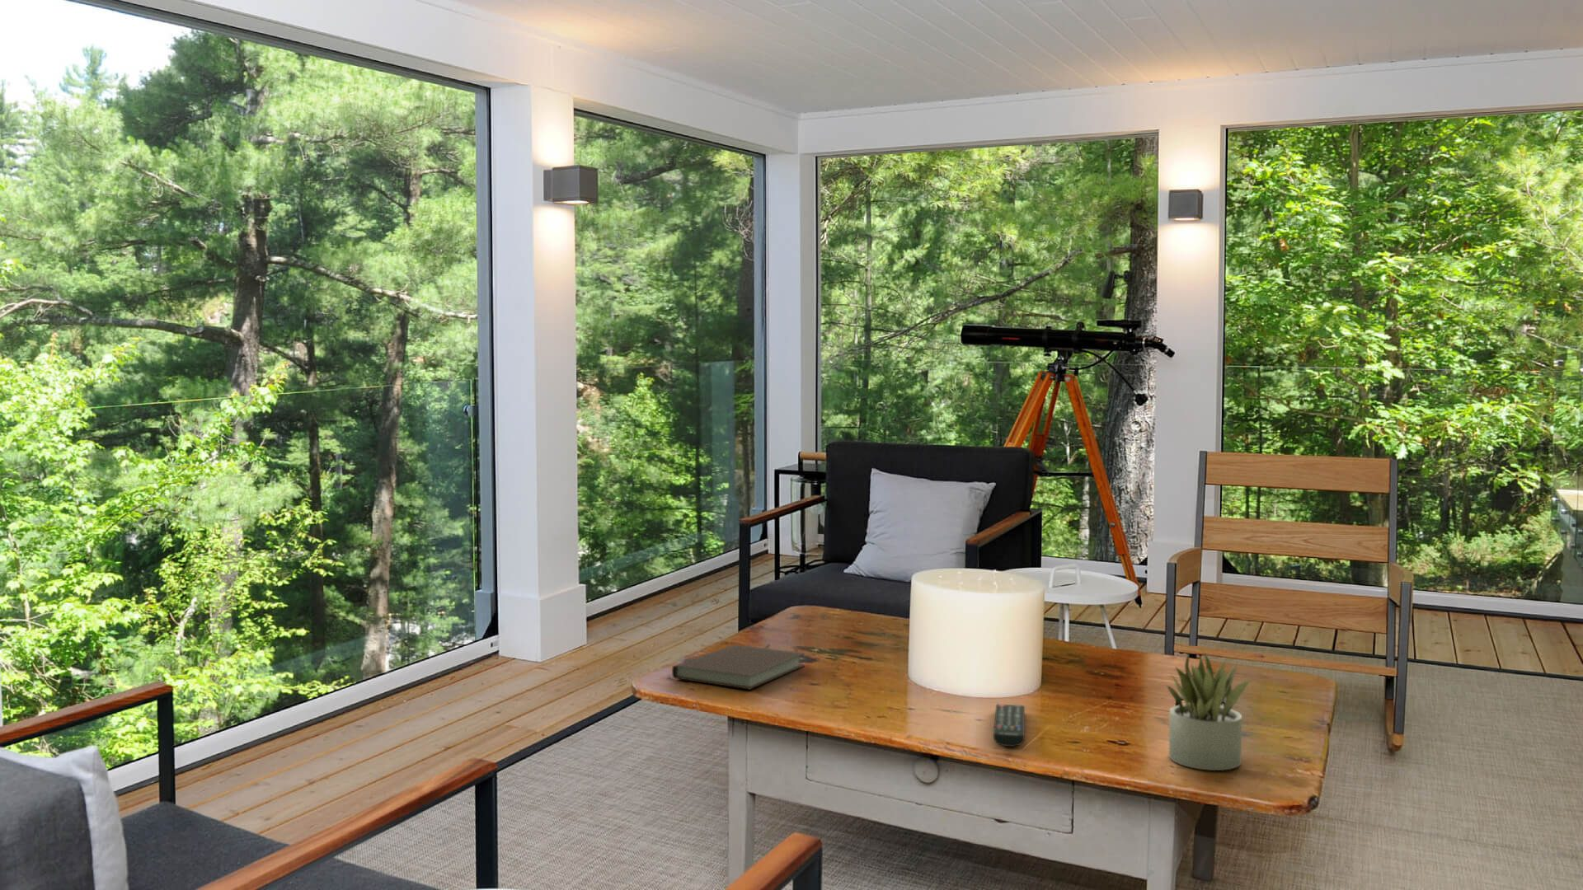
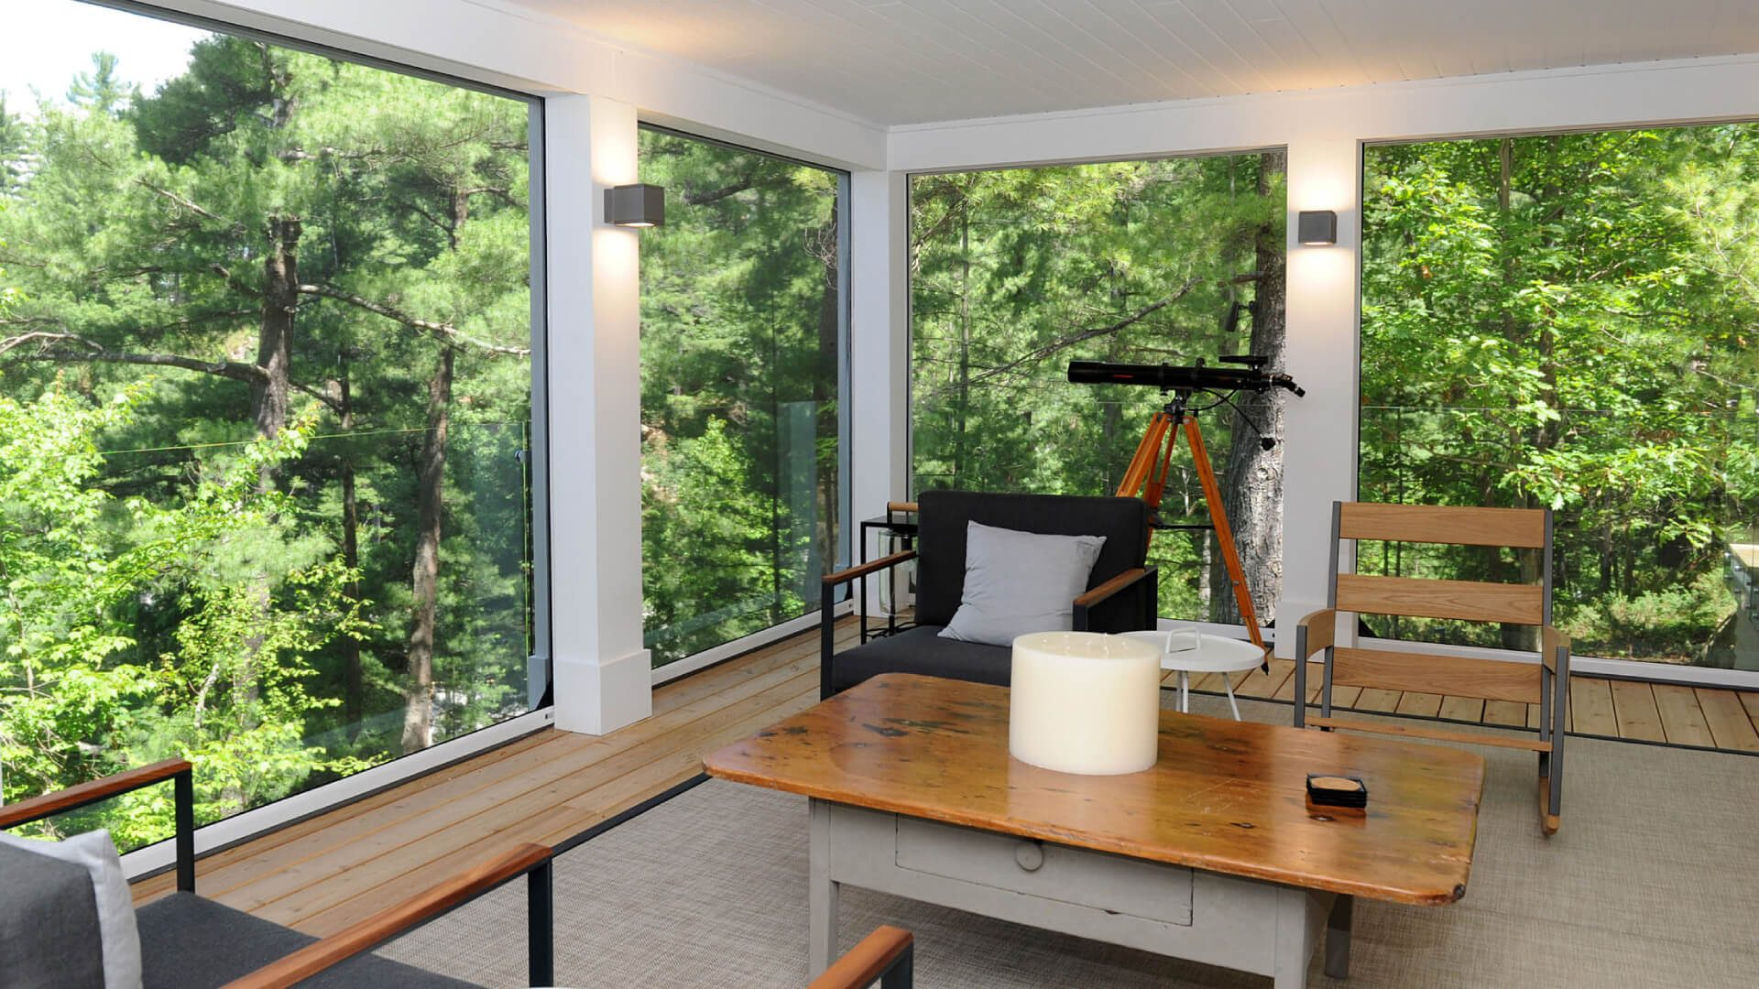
- notebook (739, 665)
- succulent plant (1206, 705)
- remote control (1009, 724)
